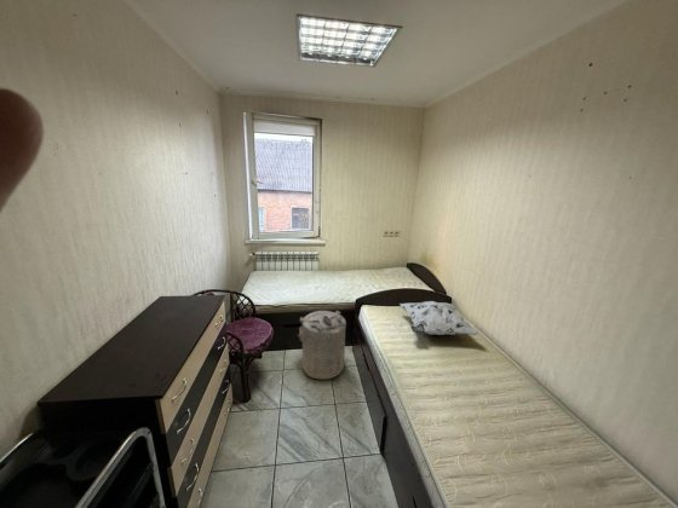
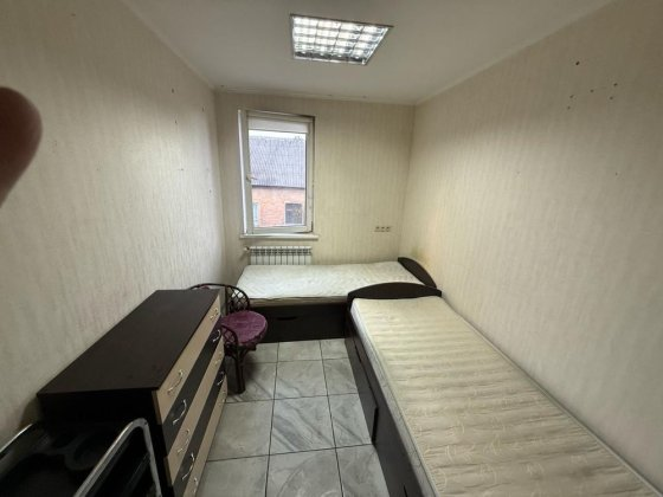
- decorative pillow (435, 317)
- laundry hamper (321, 340)
